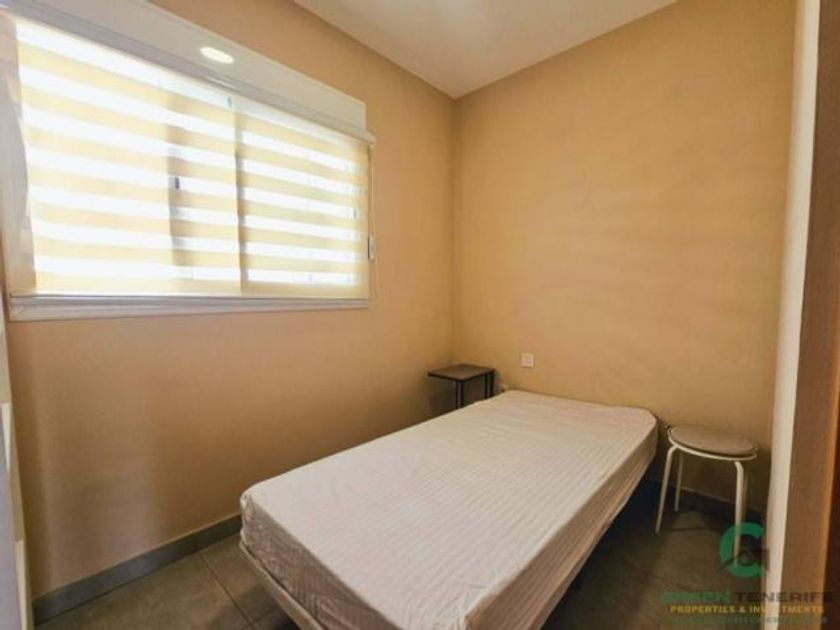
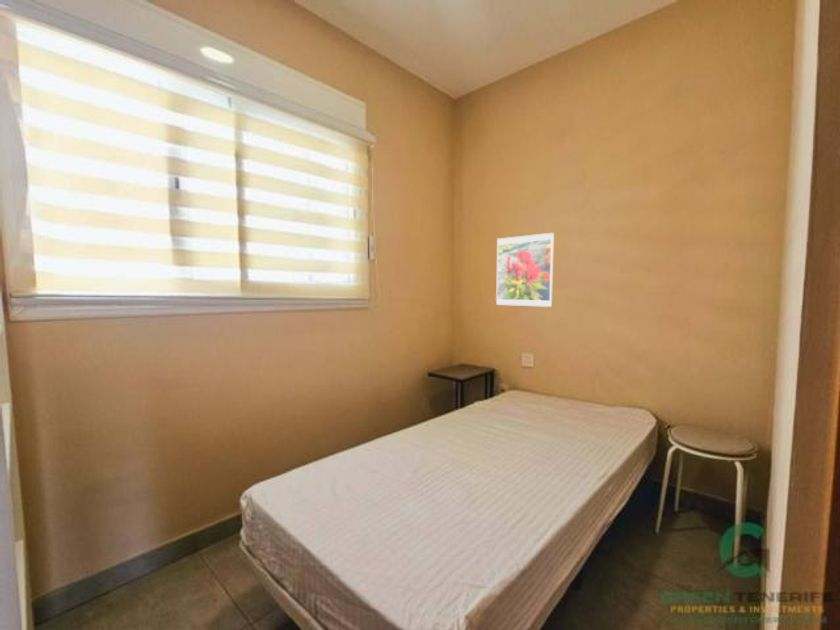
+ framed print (523, 271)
